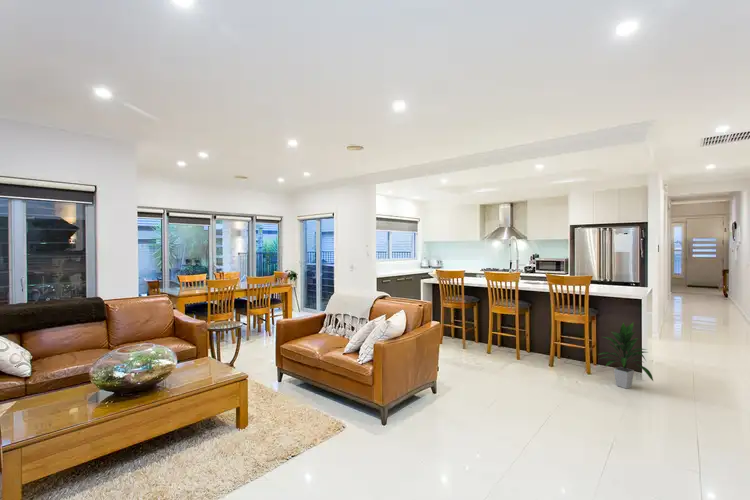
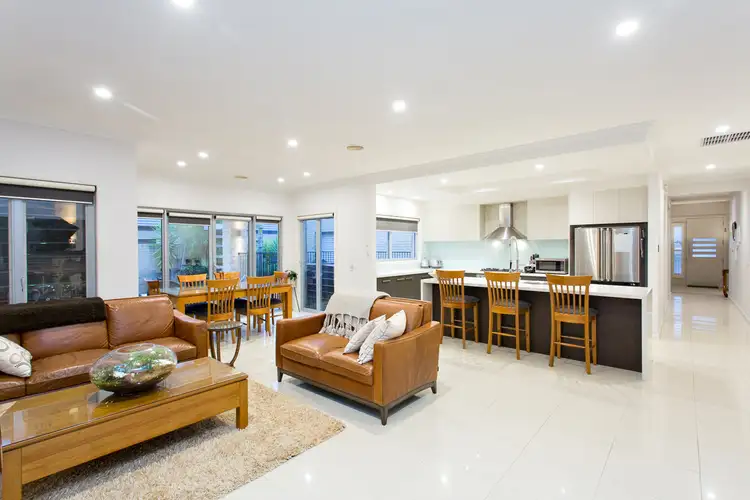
- indoor plant (625, 355)
